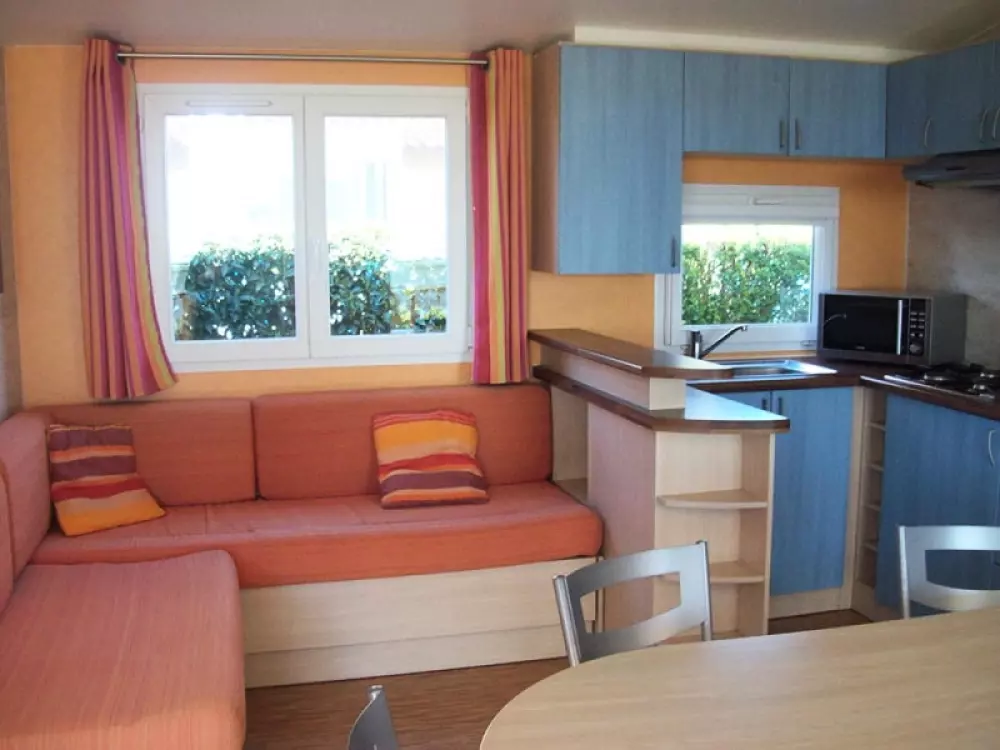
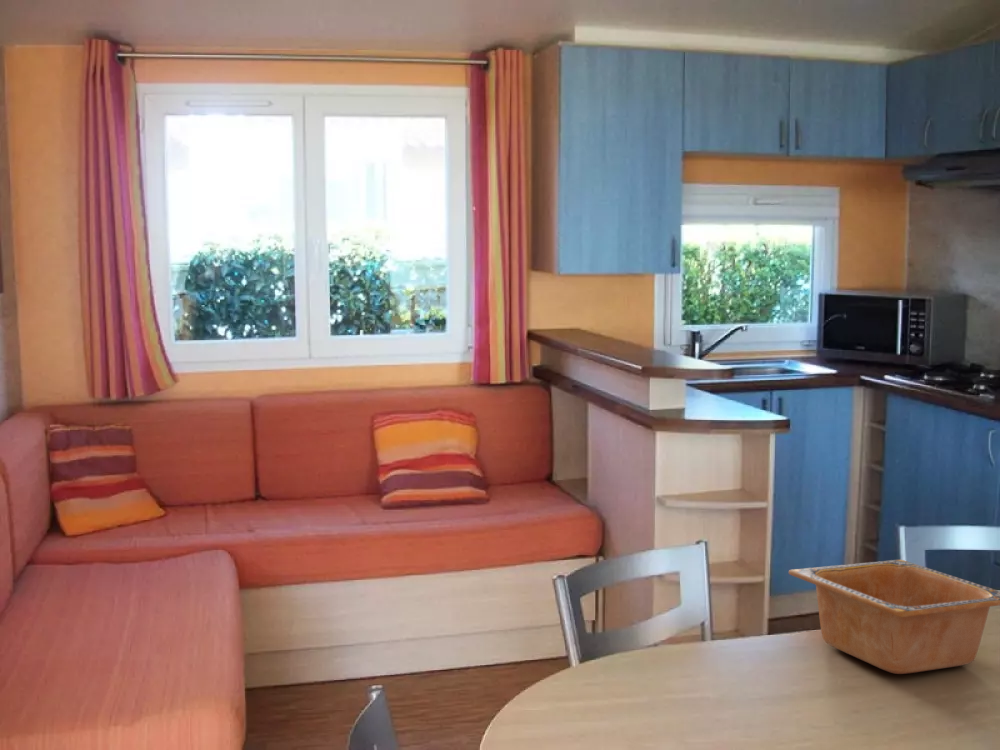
+ serving bowl (899, 618)
